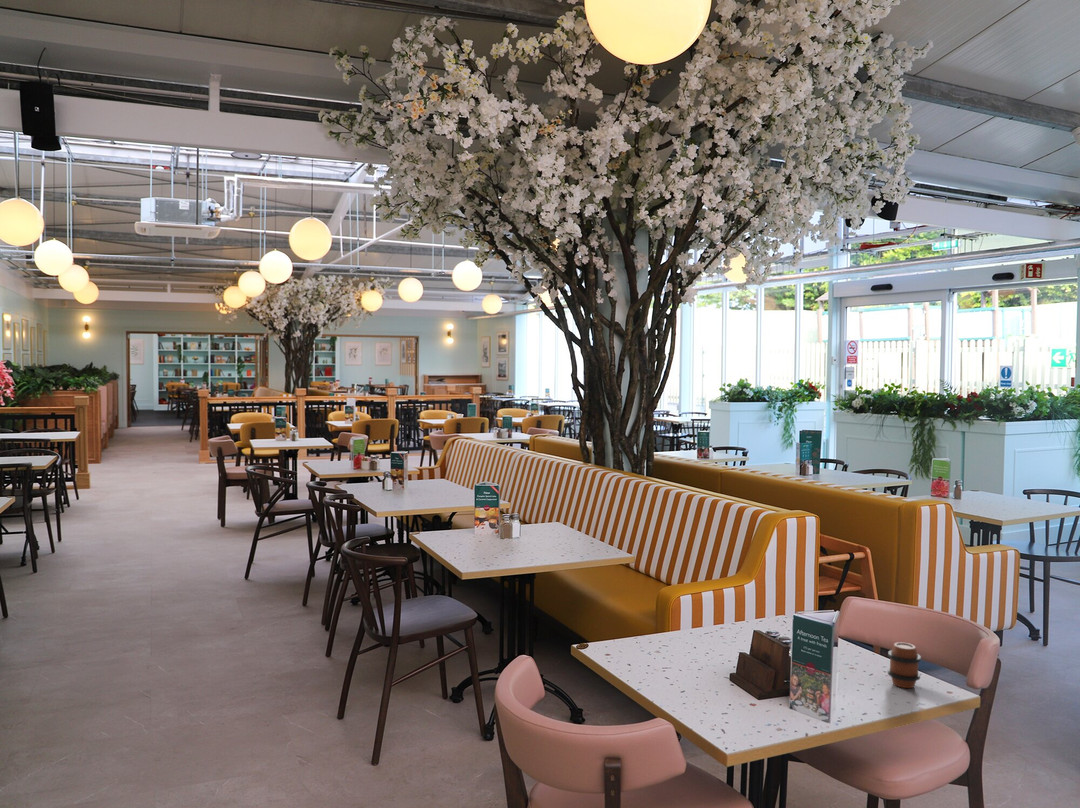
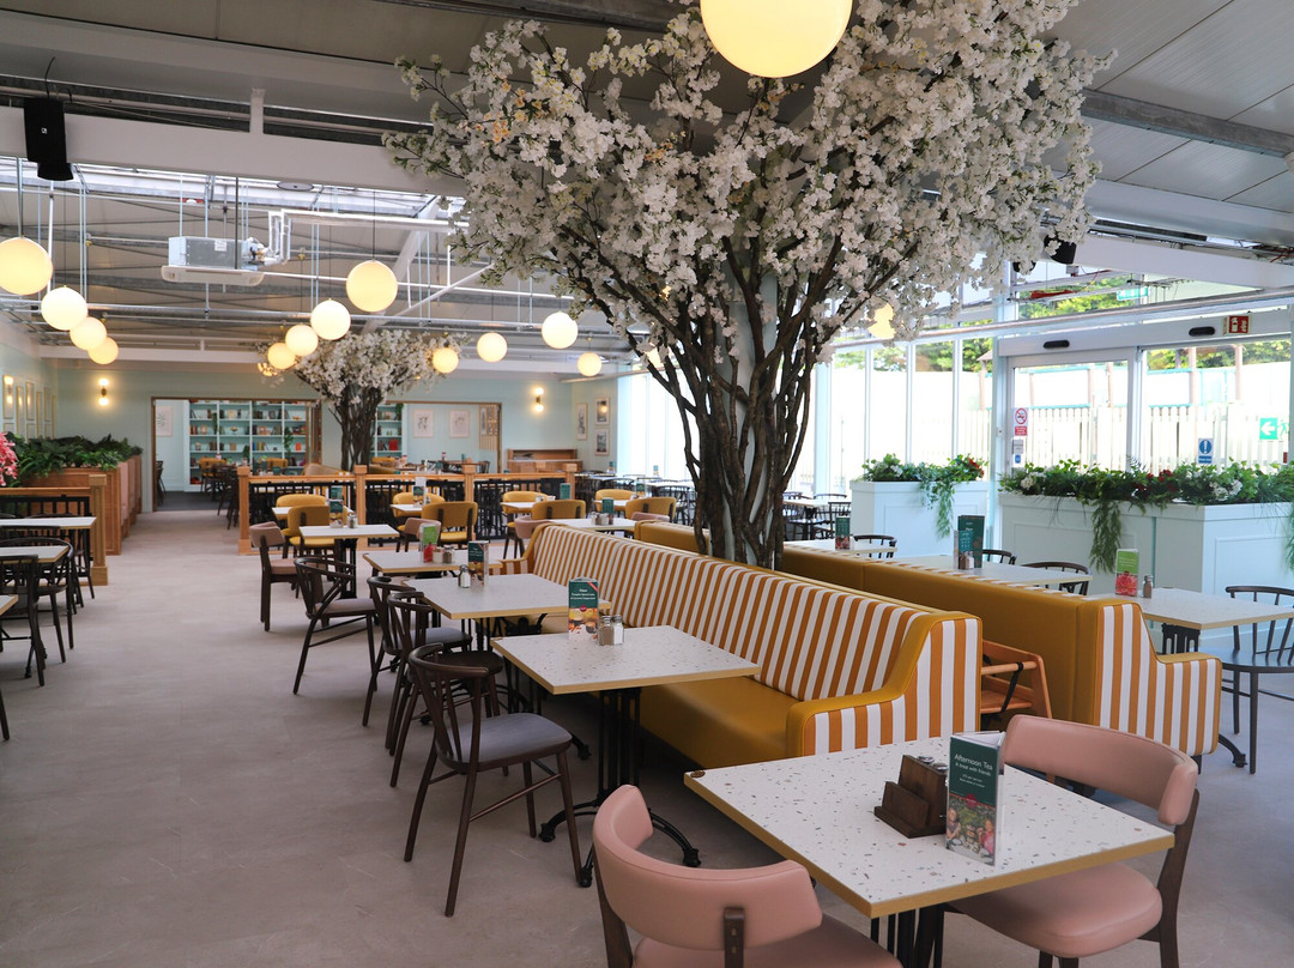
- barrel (904, 665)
